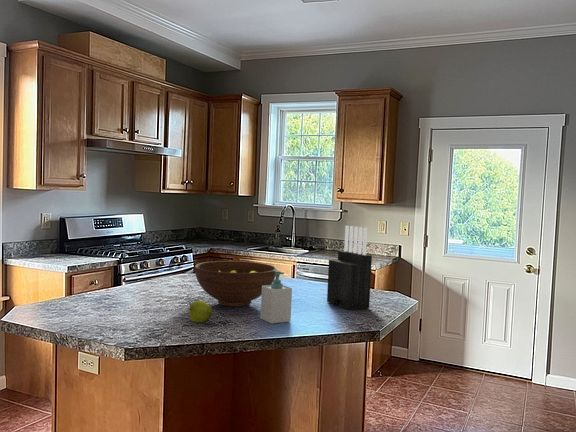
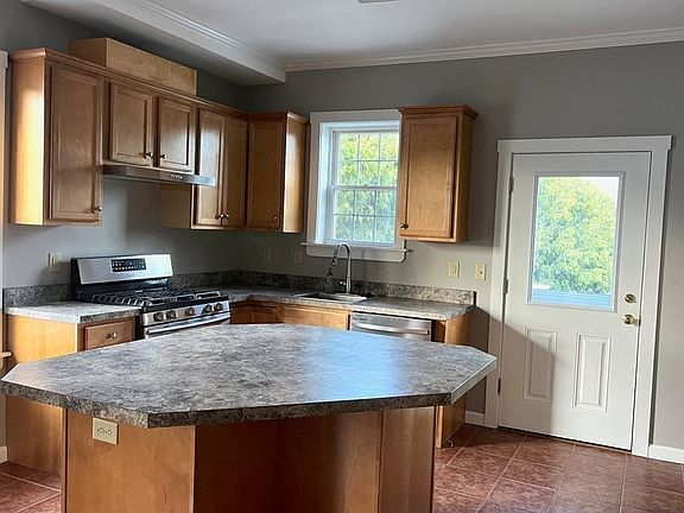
- fruit bowl (235, 285)
- apple (199, 311)
- knife block (347, 266)
- soap bottle (276, 295)
